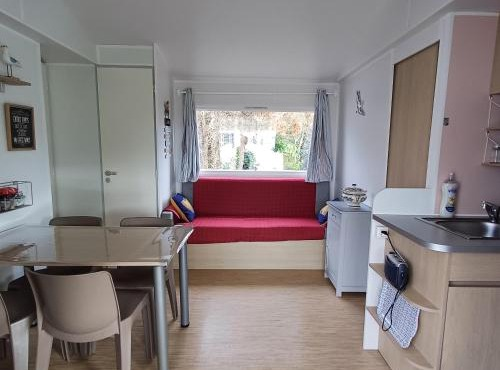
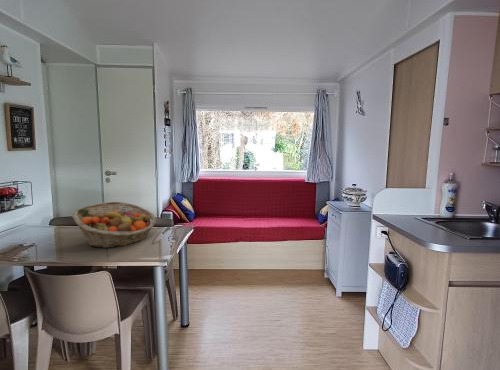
+ fruit basket (117, 222)
